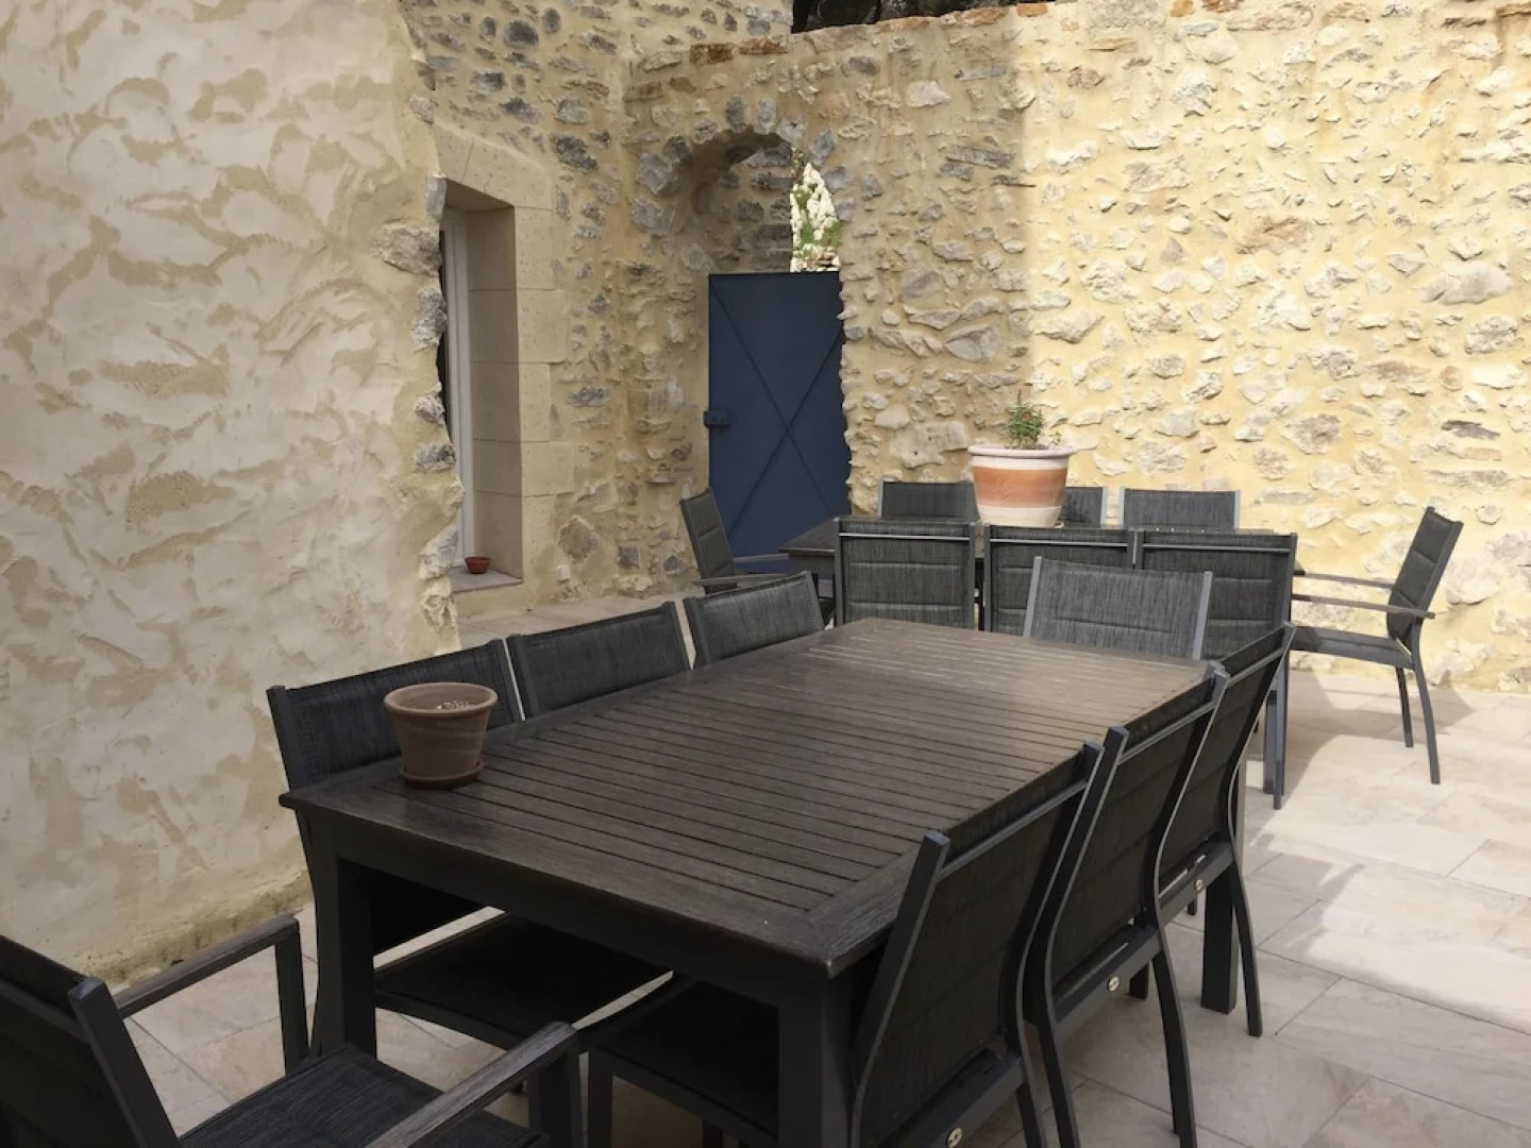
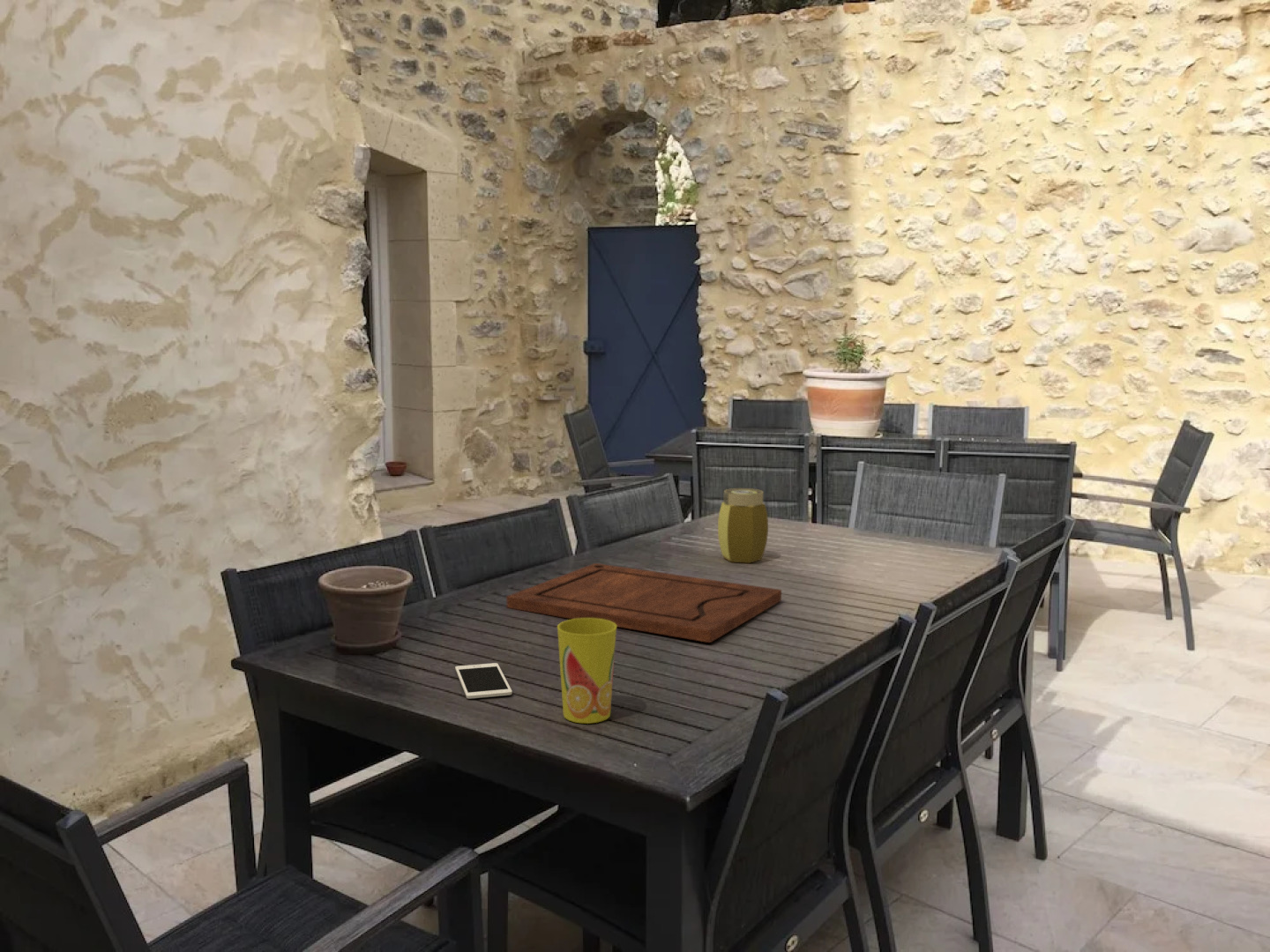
+ cup (586, 670)
+ cell phone (482, 680)
+ jar (743, 524)
+ cutting board (646, 598)
